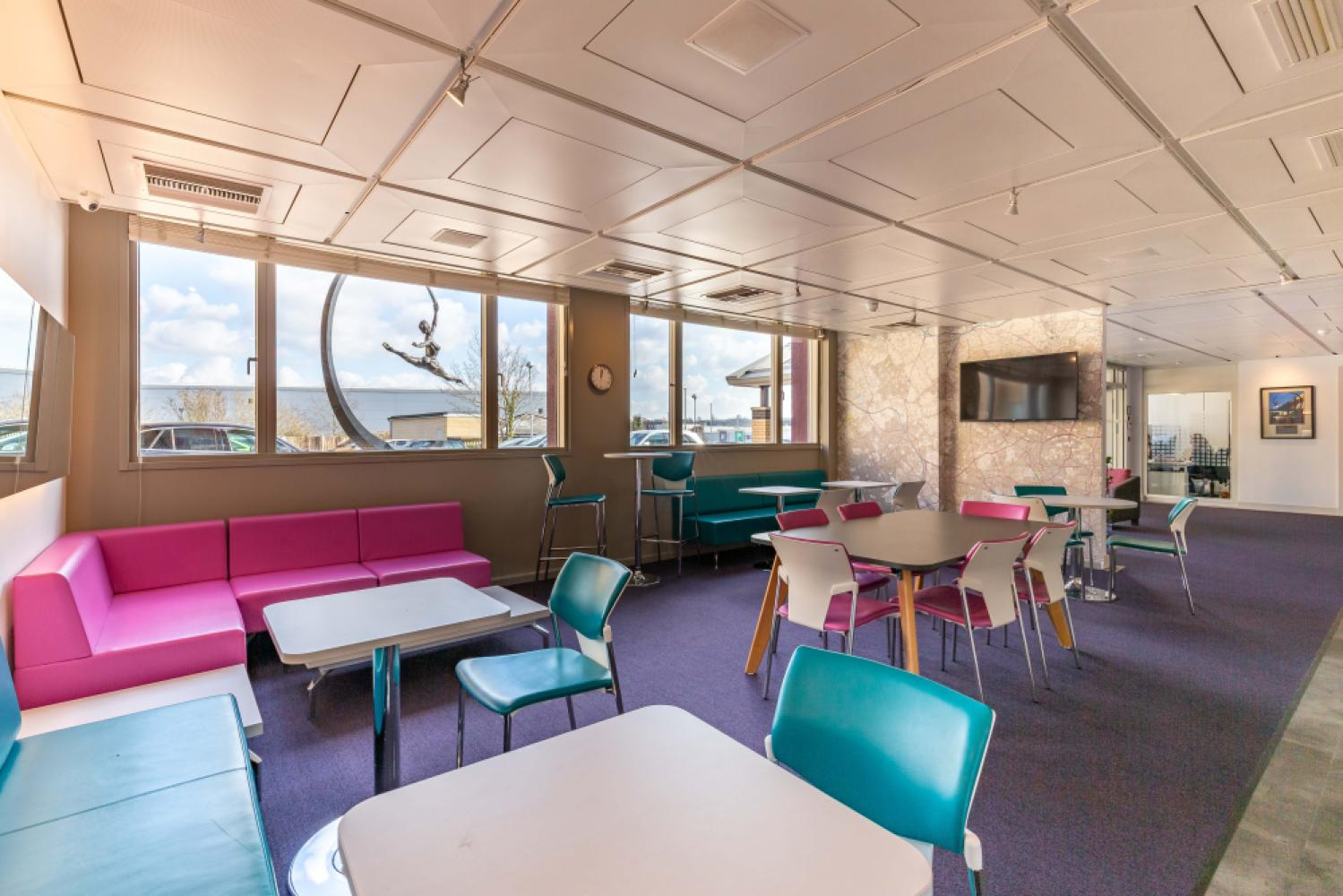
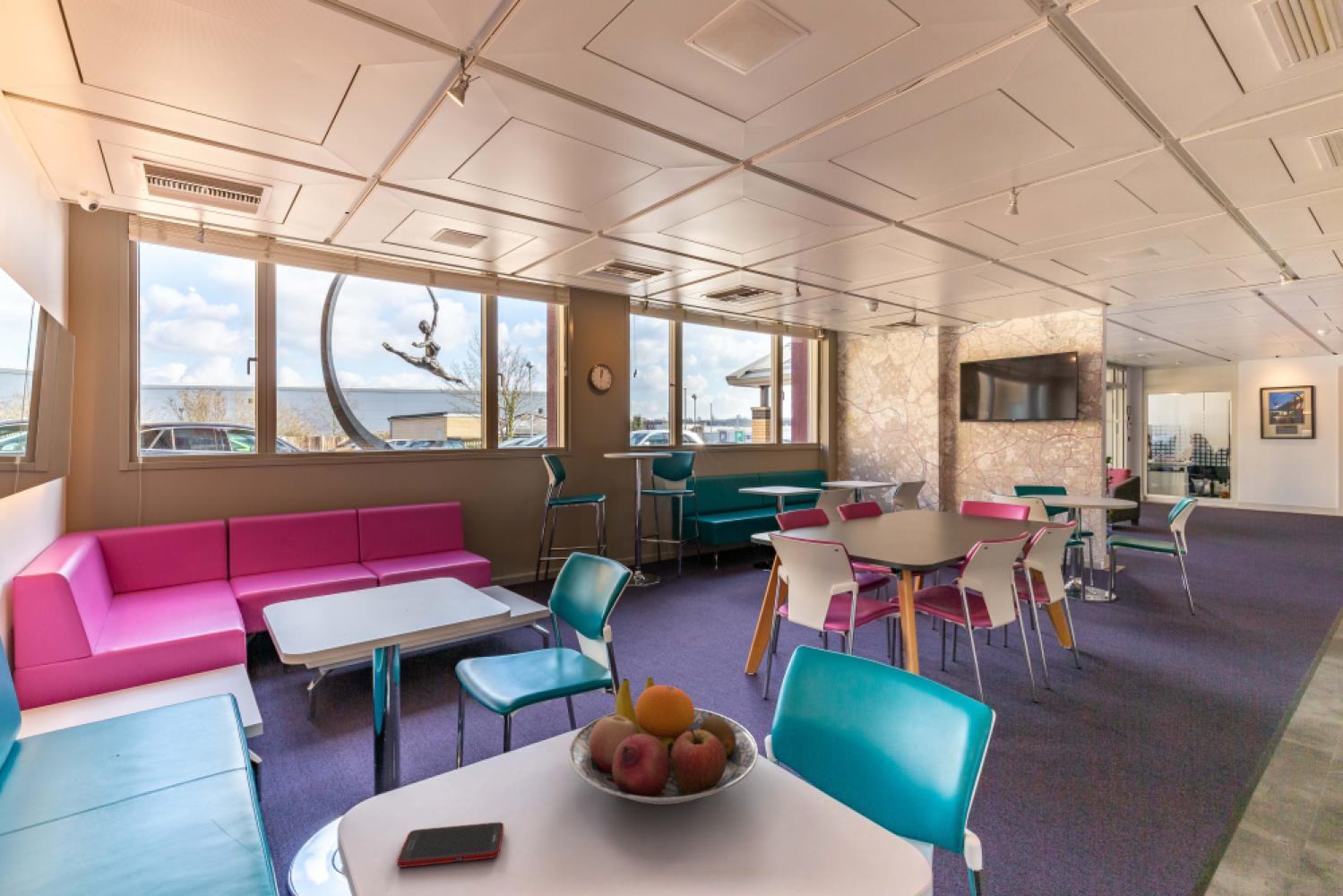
+ cell phone (452, 843)
+ fruit bowl (663, 737)
